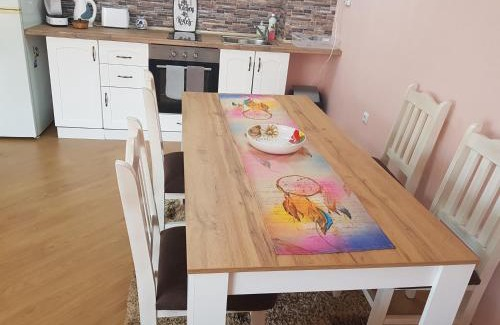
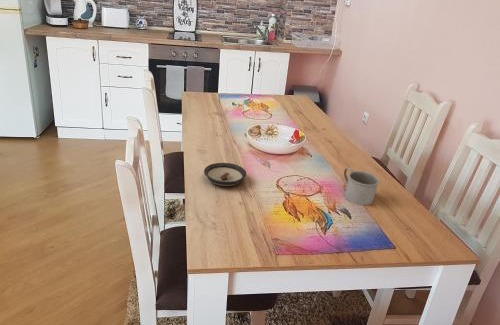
+ saucer (224, 176)
+ mug (359, 186)
